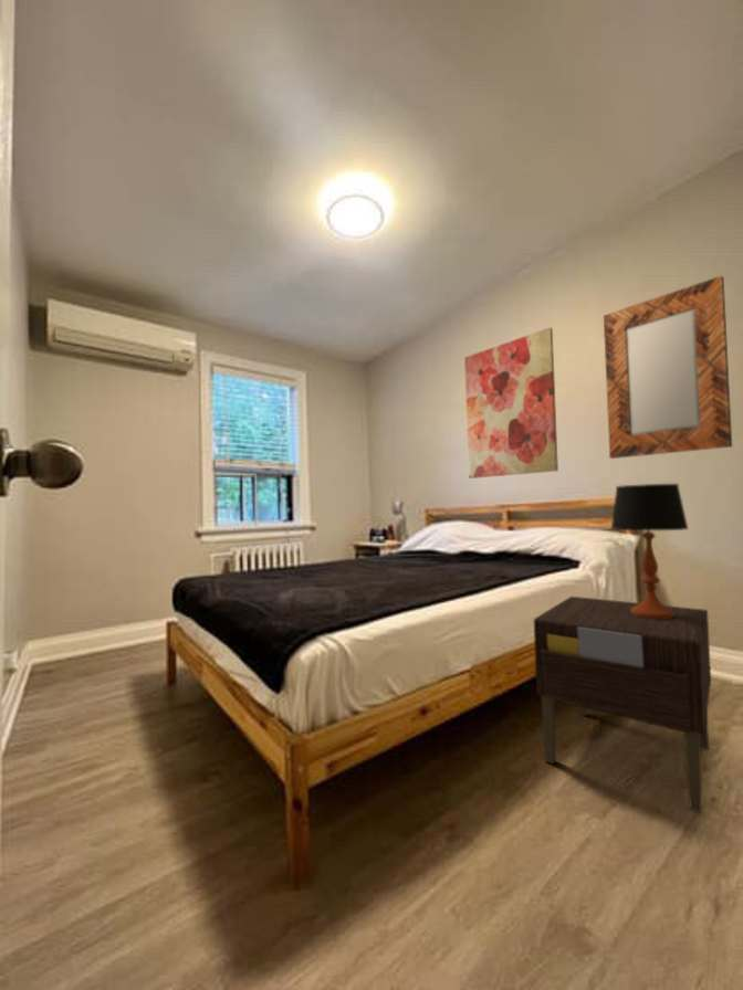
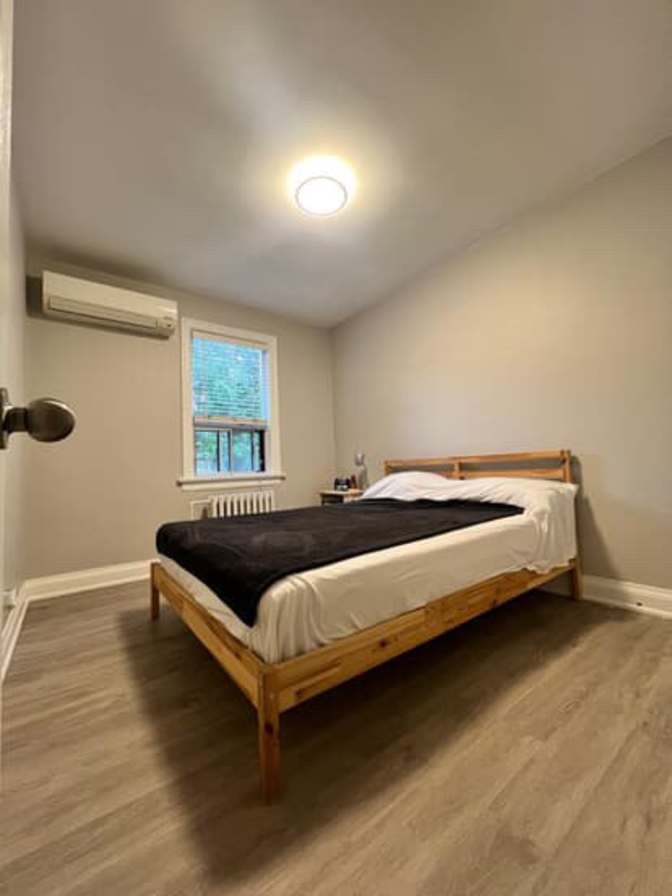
- wall art (506, 409)
- table lamp (649, 549)
- nightstand (624, 685)
- home mirror (661, 375)
